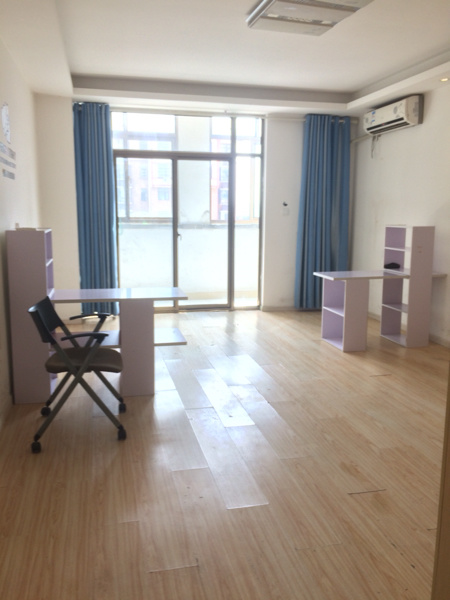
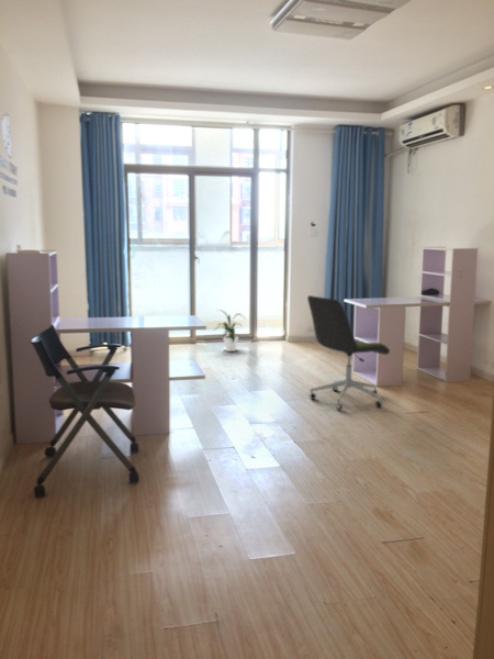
+ office chair (349, 348)
+ house plant (229, 330)
